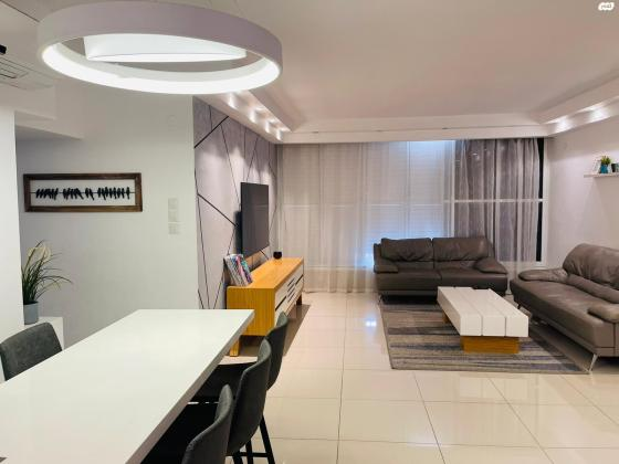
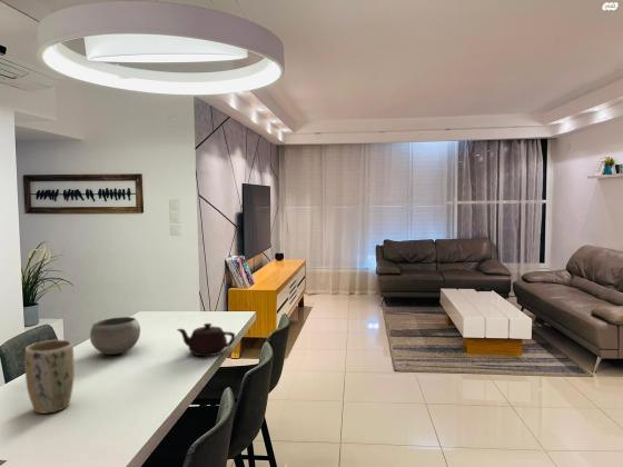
+ bowl (116, 336)
+ teapot (206, 338)
+ plant pot (50, 376)
